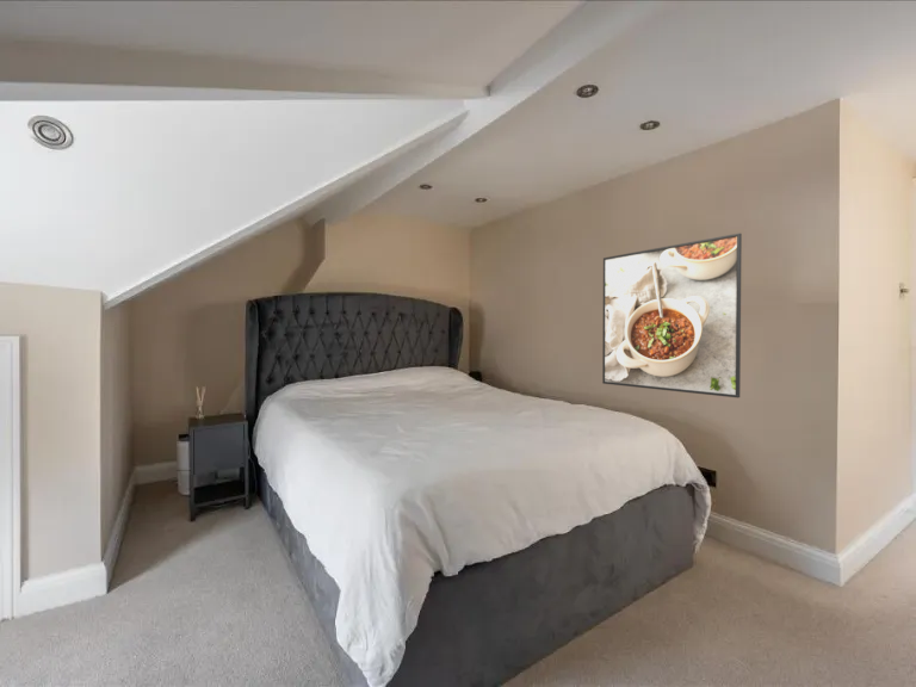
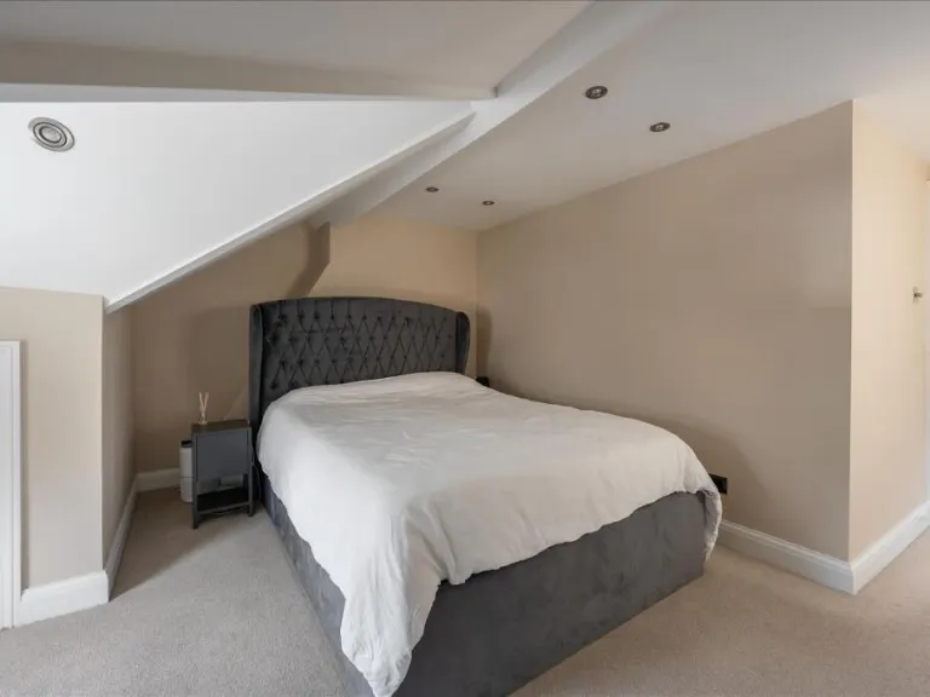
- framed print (662, 318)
